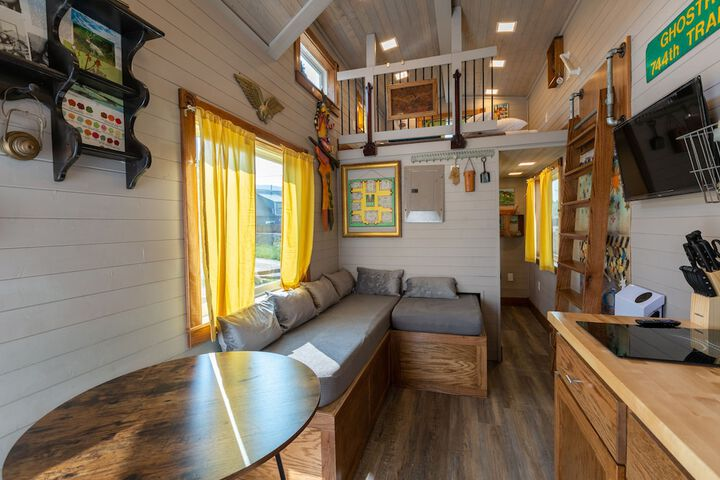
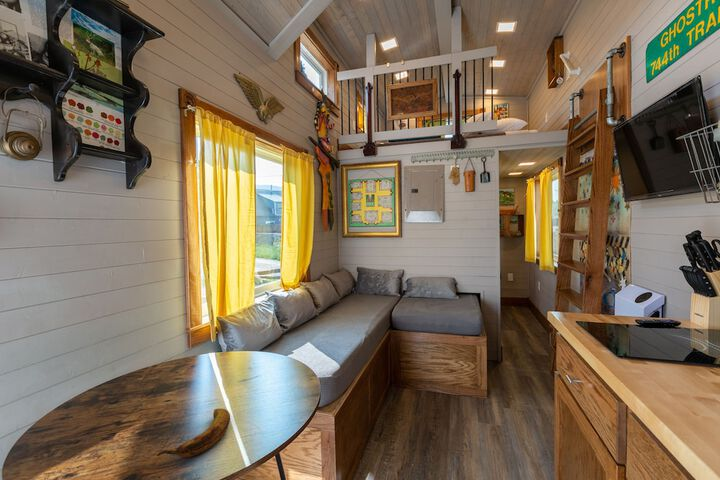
+ banana (205, 430)
